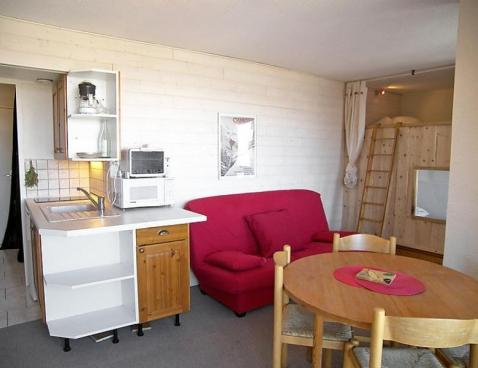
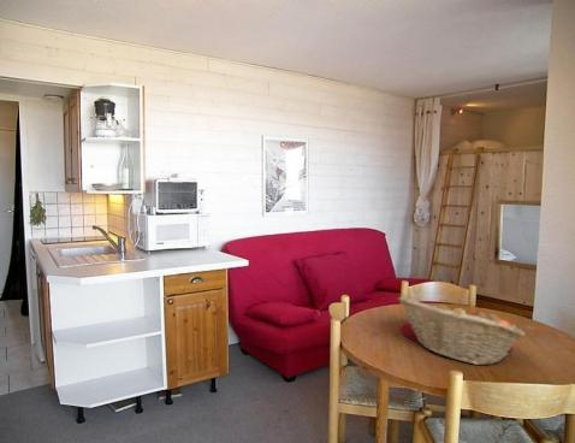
+ fruit basket (456, 324)
